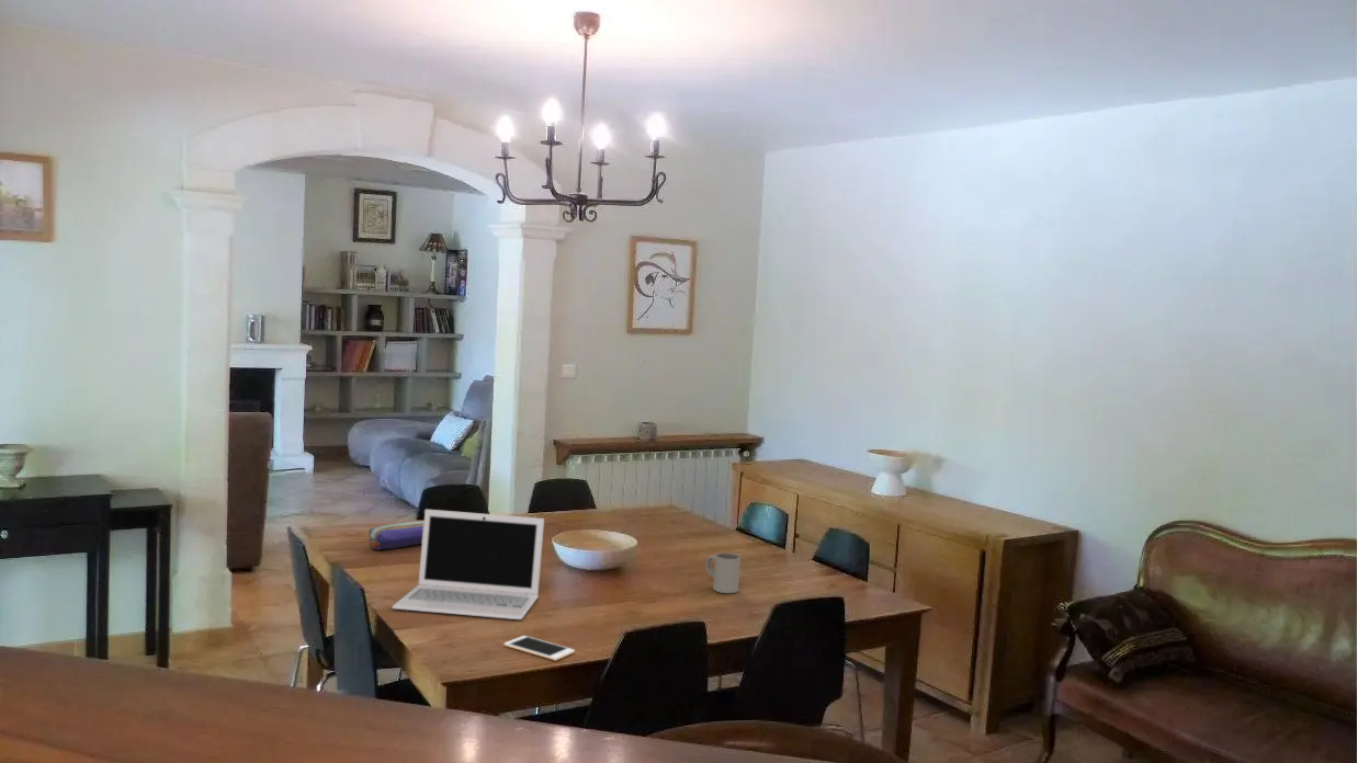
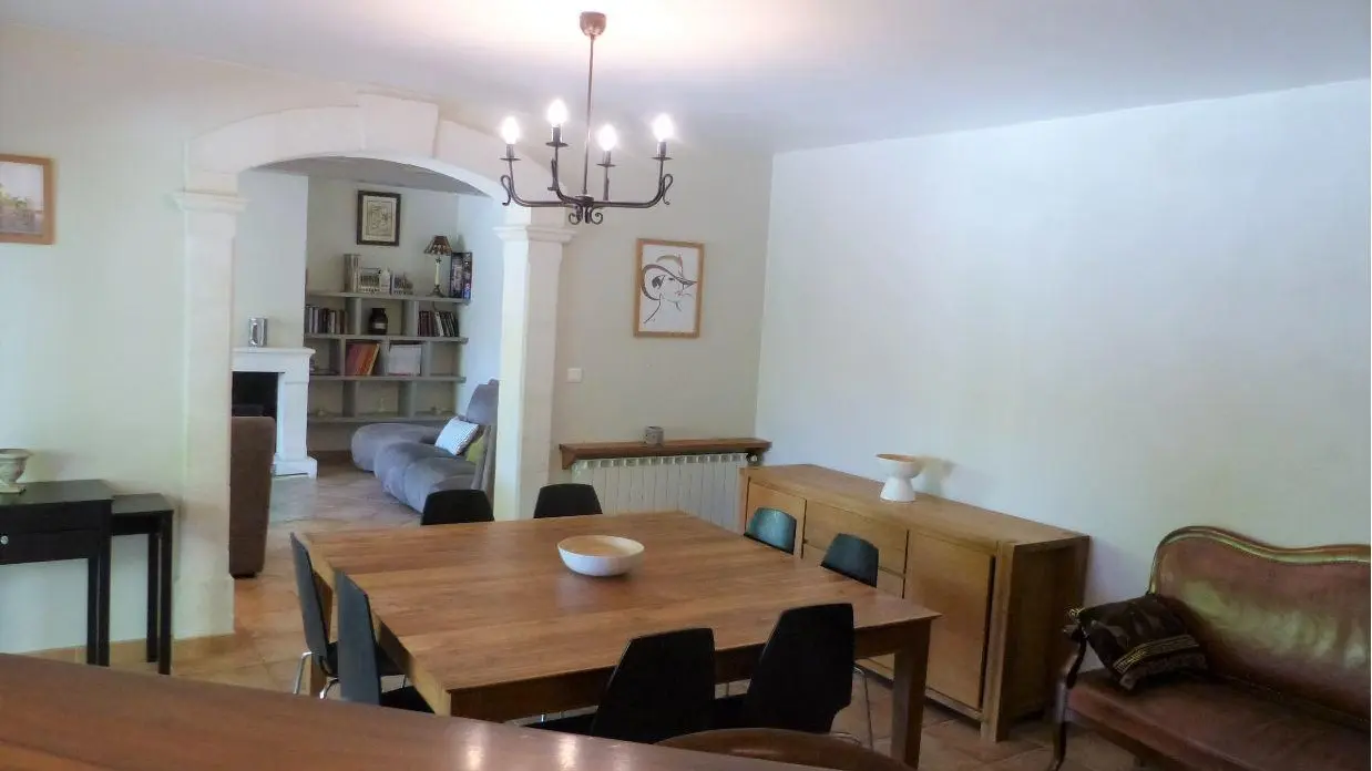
- pencil case (403, 534)
- mug (721, 571)
- laptop (471, 561)
- cell phone (539, 647)
